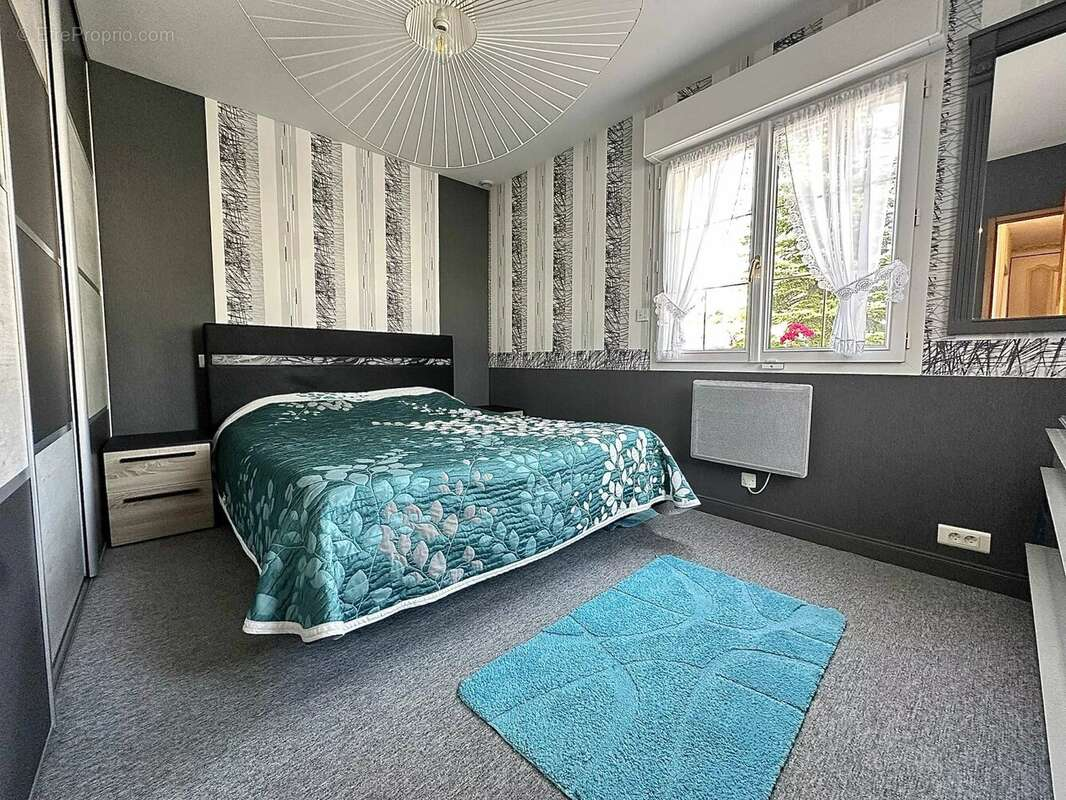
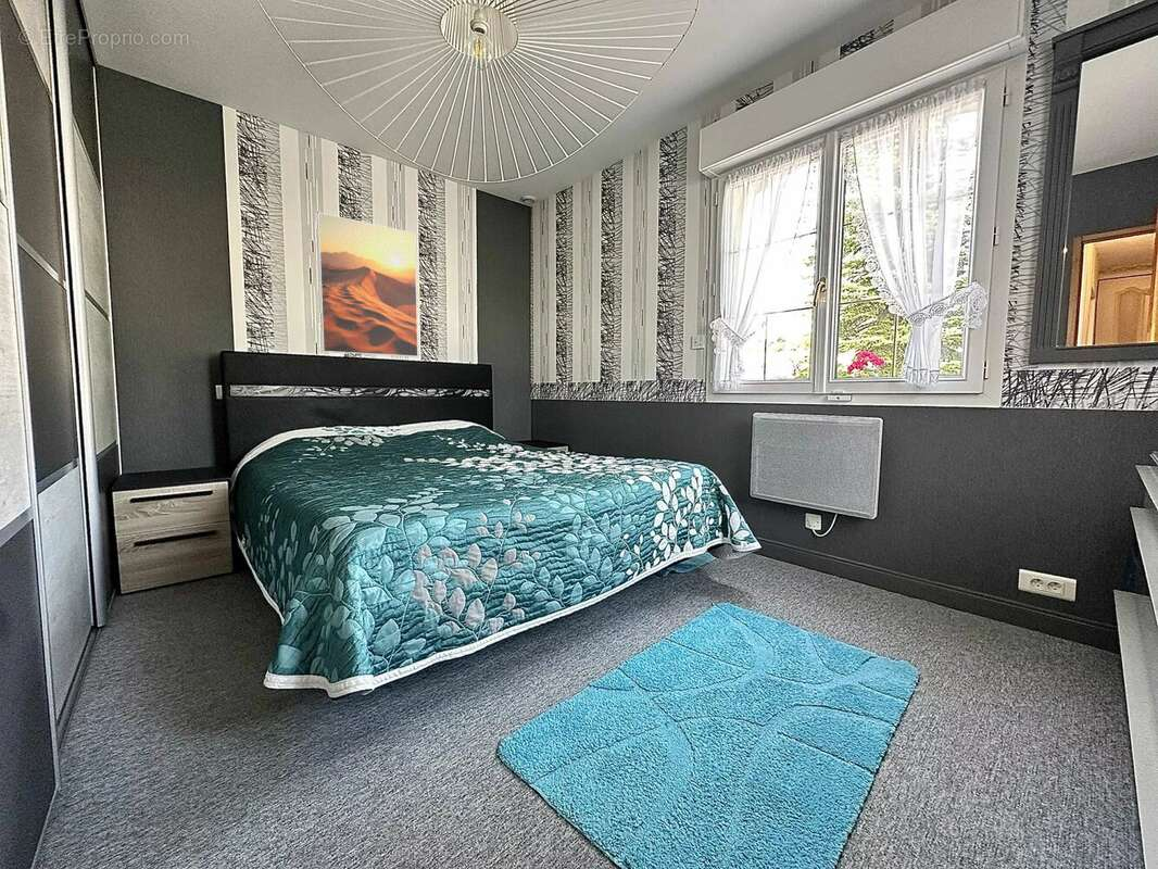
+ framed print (370, 289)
